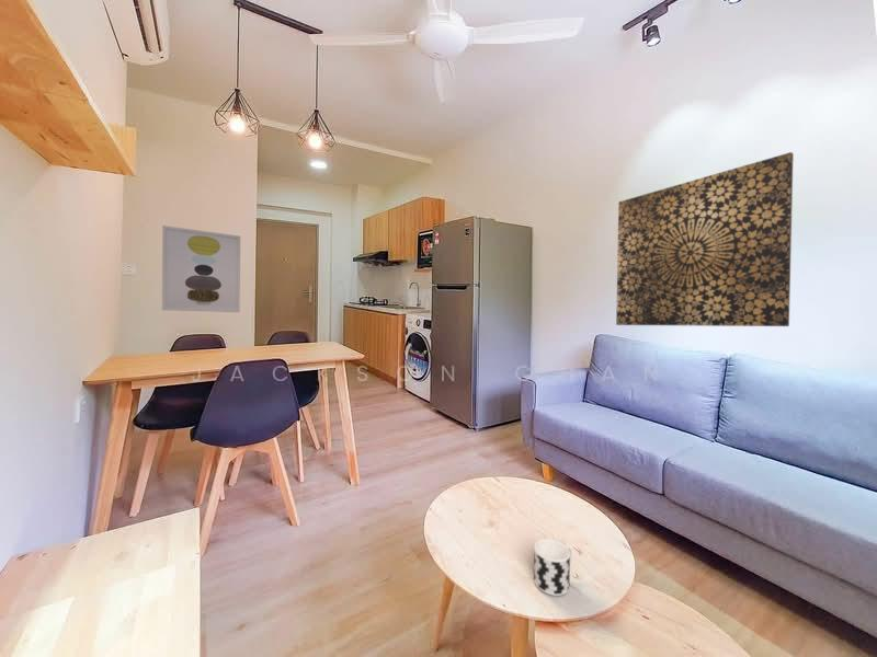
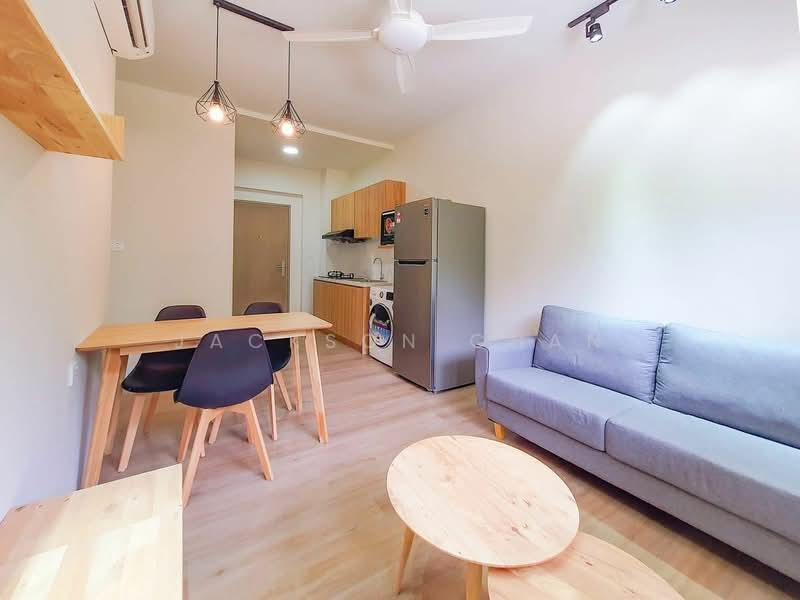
- wall art (690, 253)
- wall art (203, 270)
- cup (555, 564)
